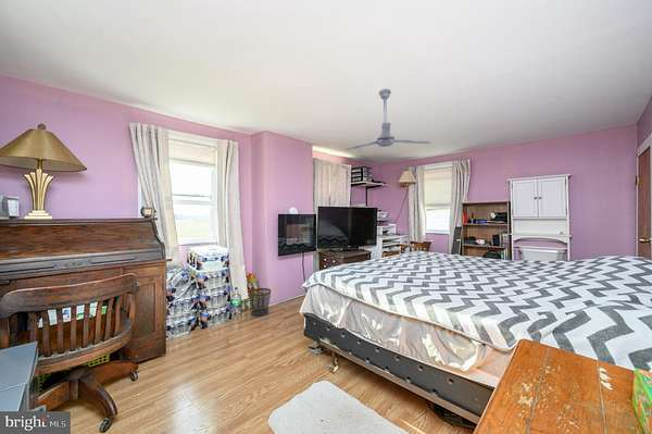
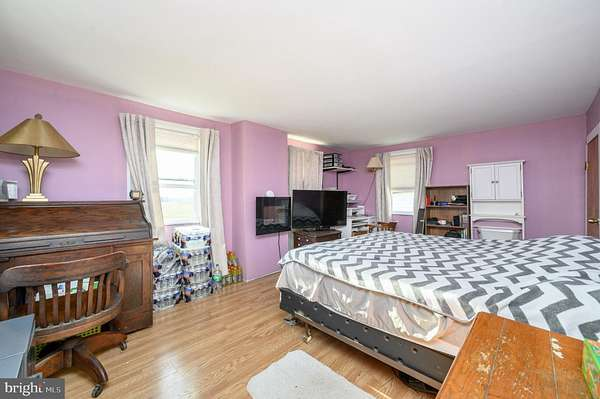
- wastebasket (260, 301)
- ceiling fan (385, 113)
